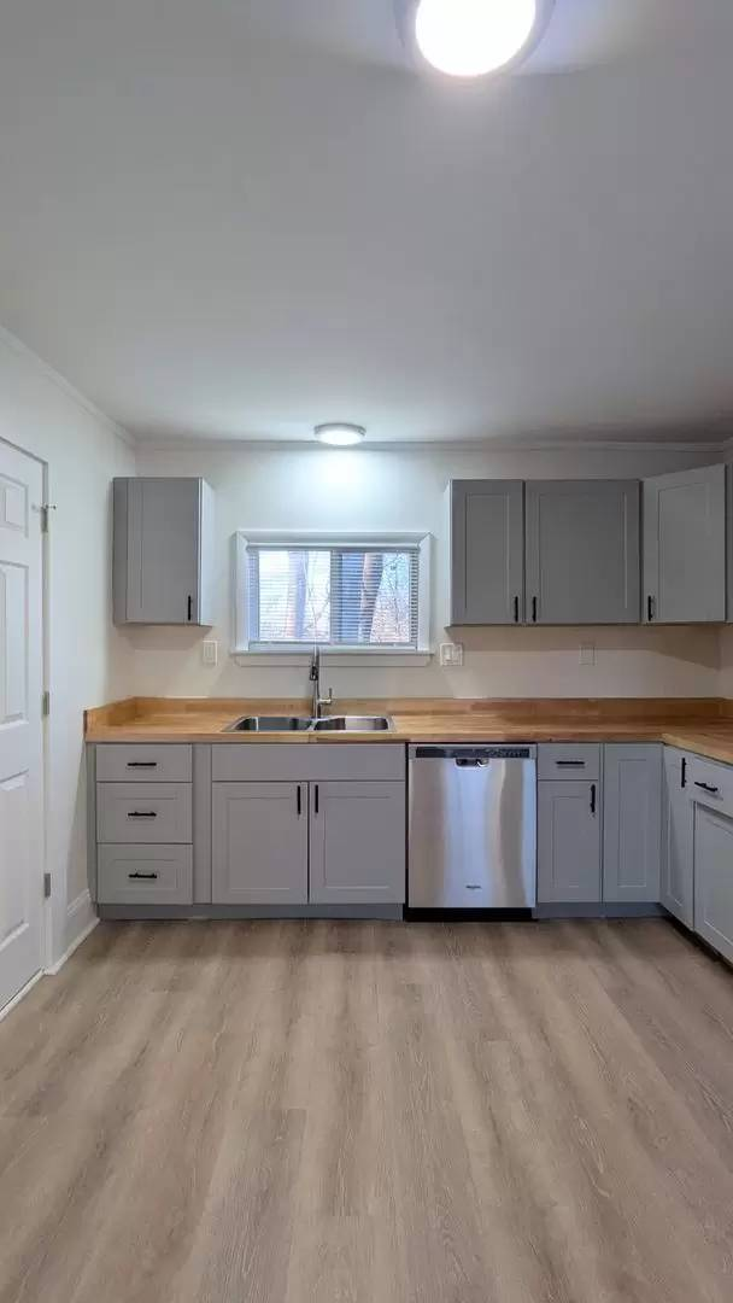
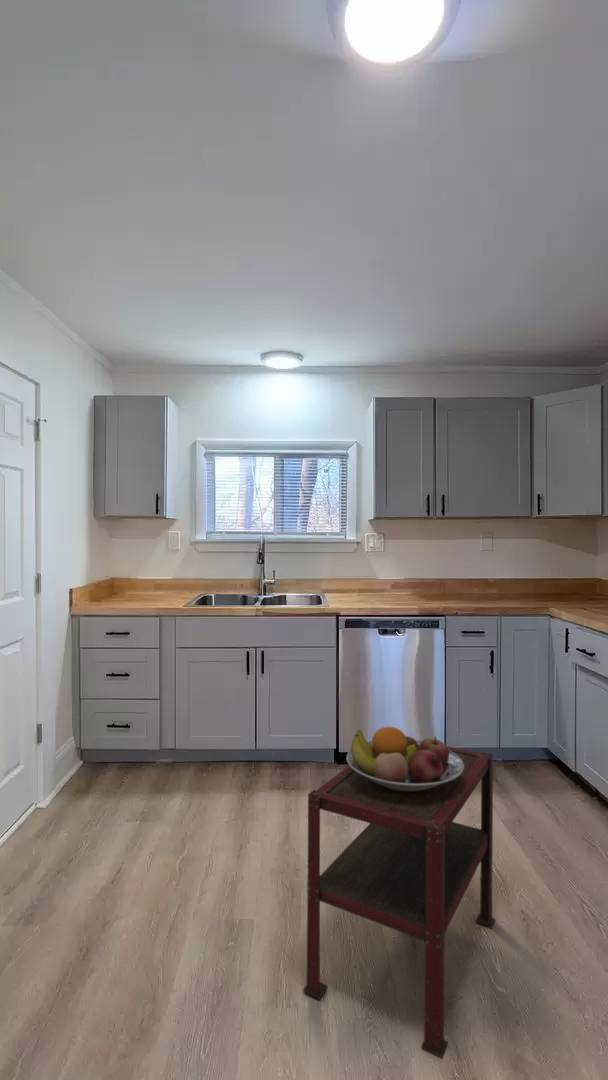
+ fruit bowl (404, 754)
+ side table (408, 862)
